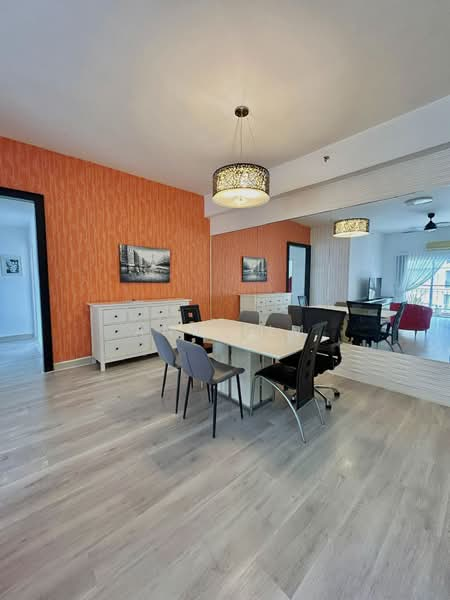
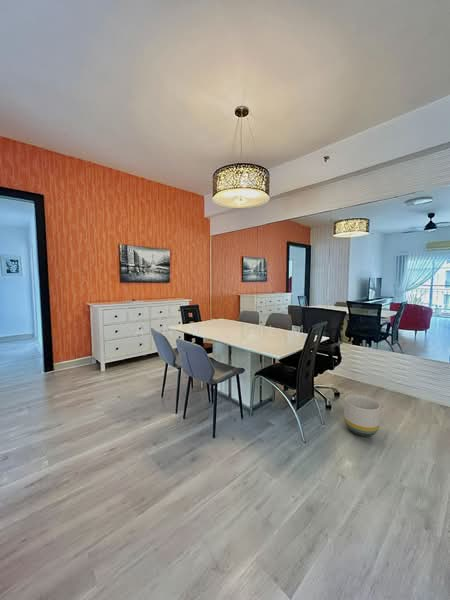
+ planter (361, 417)
